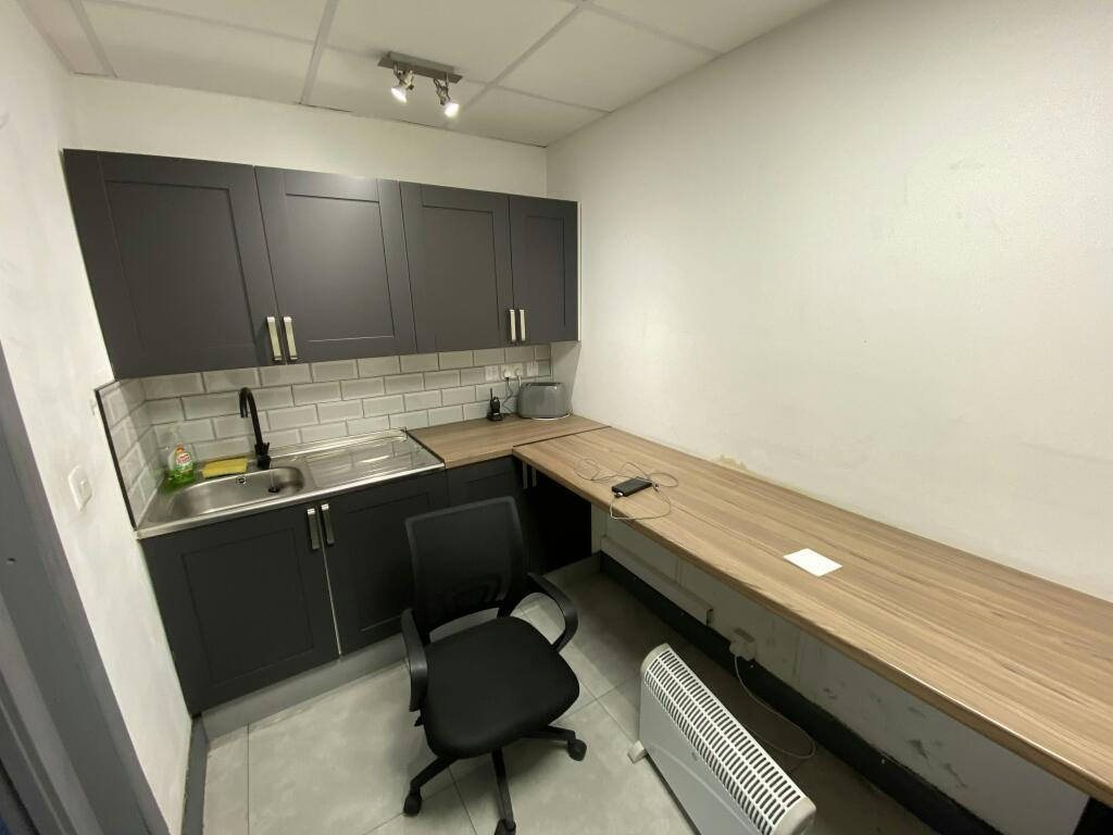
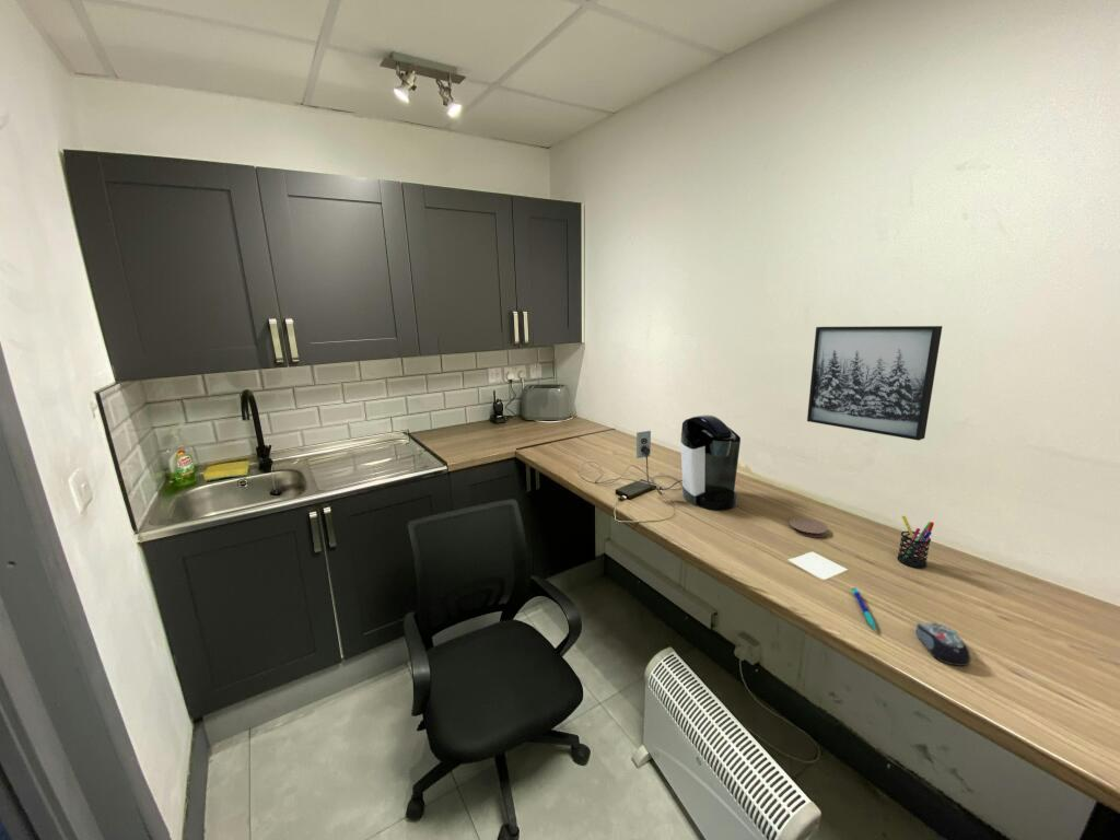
+ coffee maker (695, 459)
+ coaster (807, 527)
+ pen (863, 608)
+ wall art (866, 378)
+ computer mouse (943, 639)
+ pen holder (918, 539)
